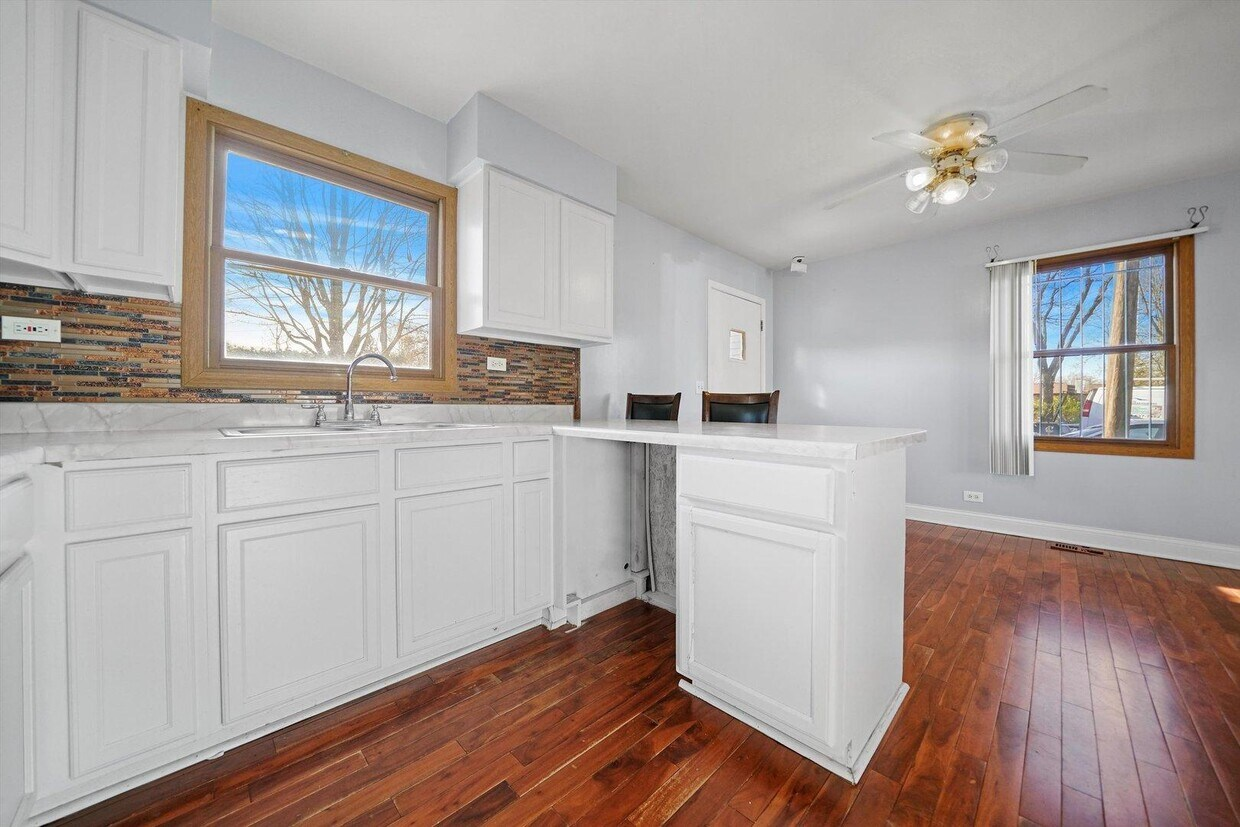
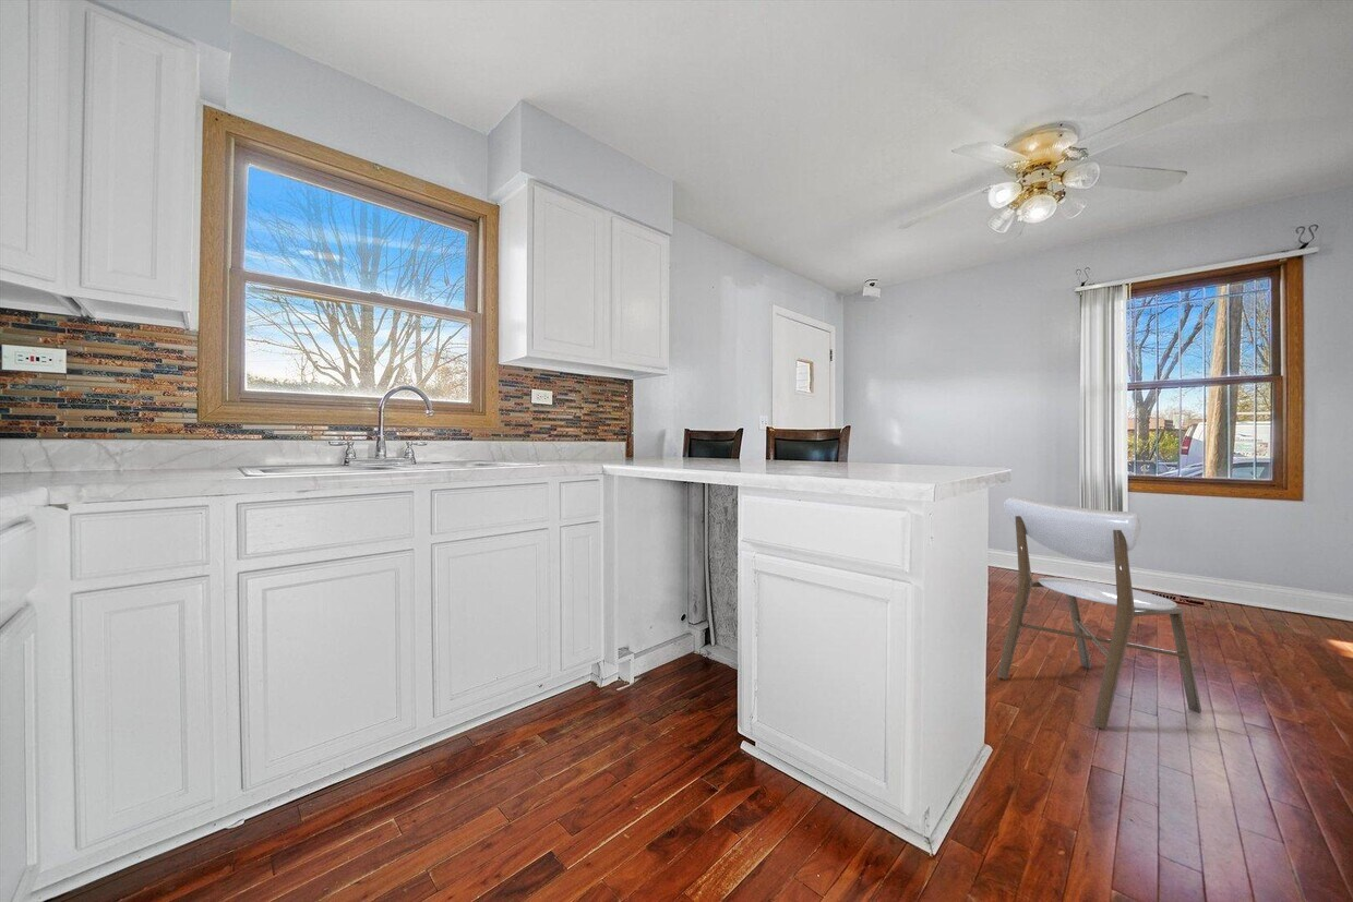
+ dining chair (1090, 596)
